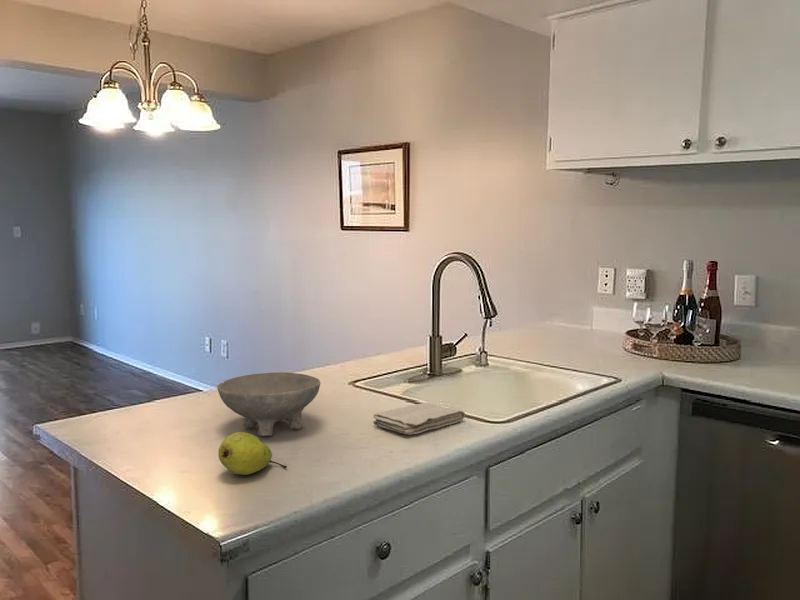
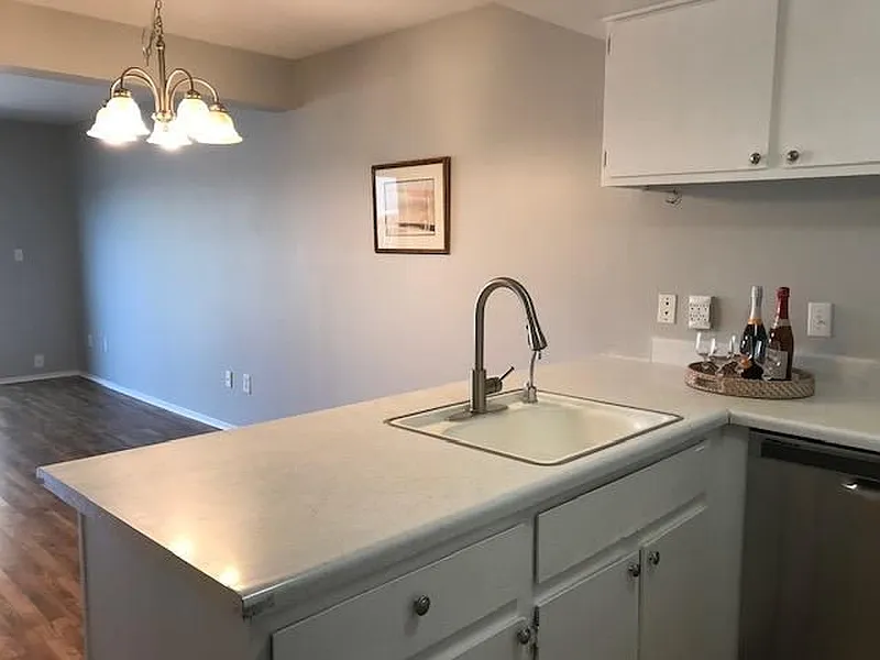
- fruit (251, 451)
- washcloth (418, 416)
- bowl (270, 404)
